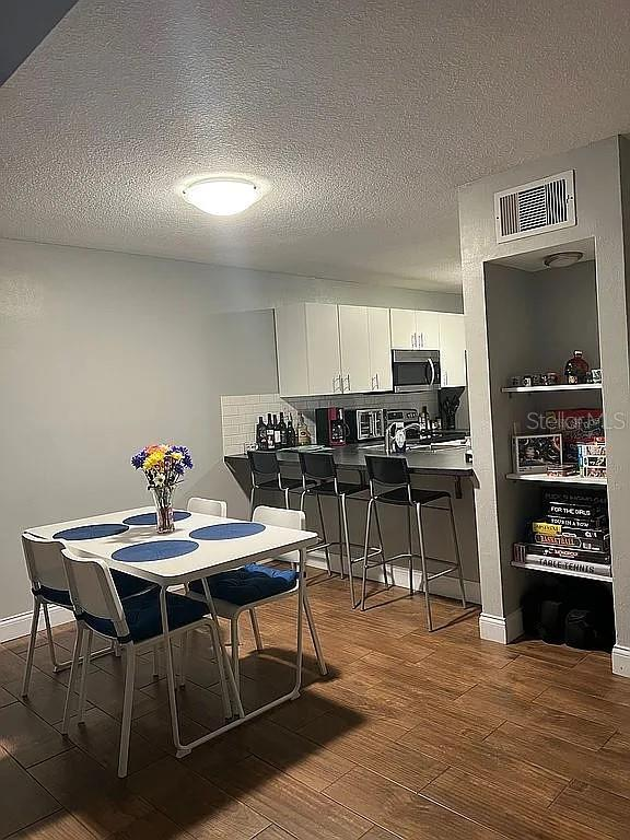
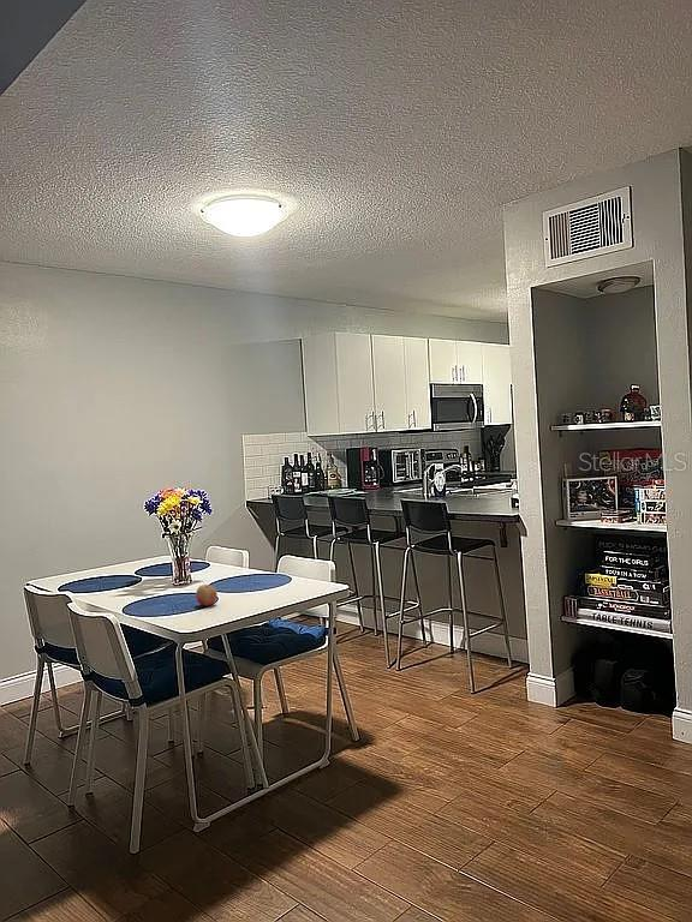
+ fruit (205, 594)
